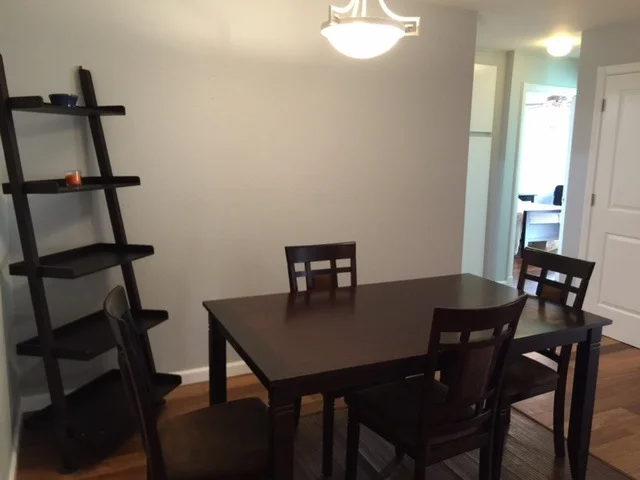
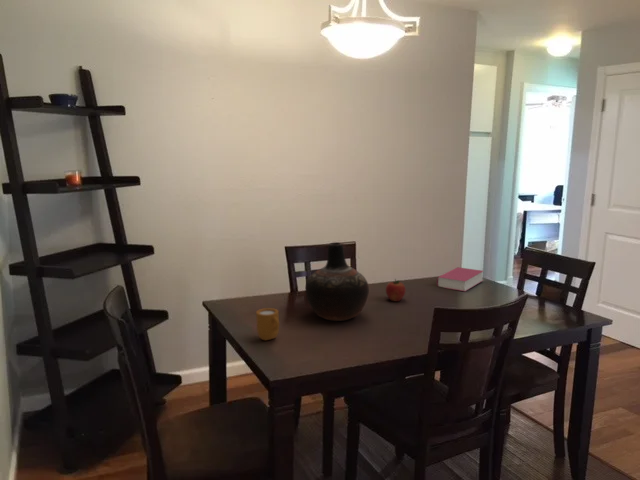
+ book (460, 278)
+ vase (336, 279)
+ mug (269, 325)
+ apple (395, 289)
